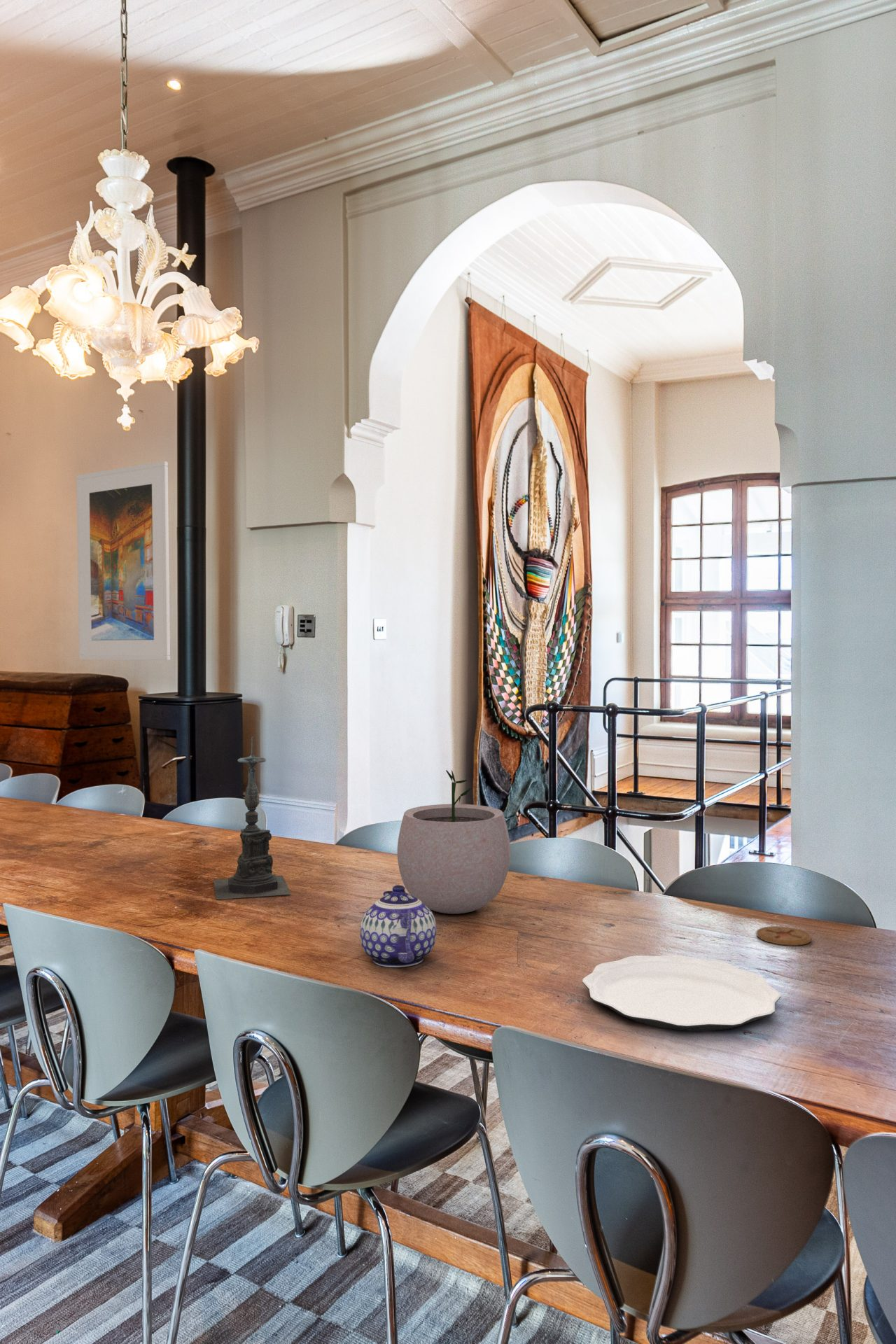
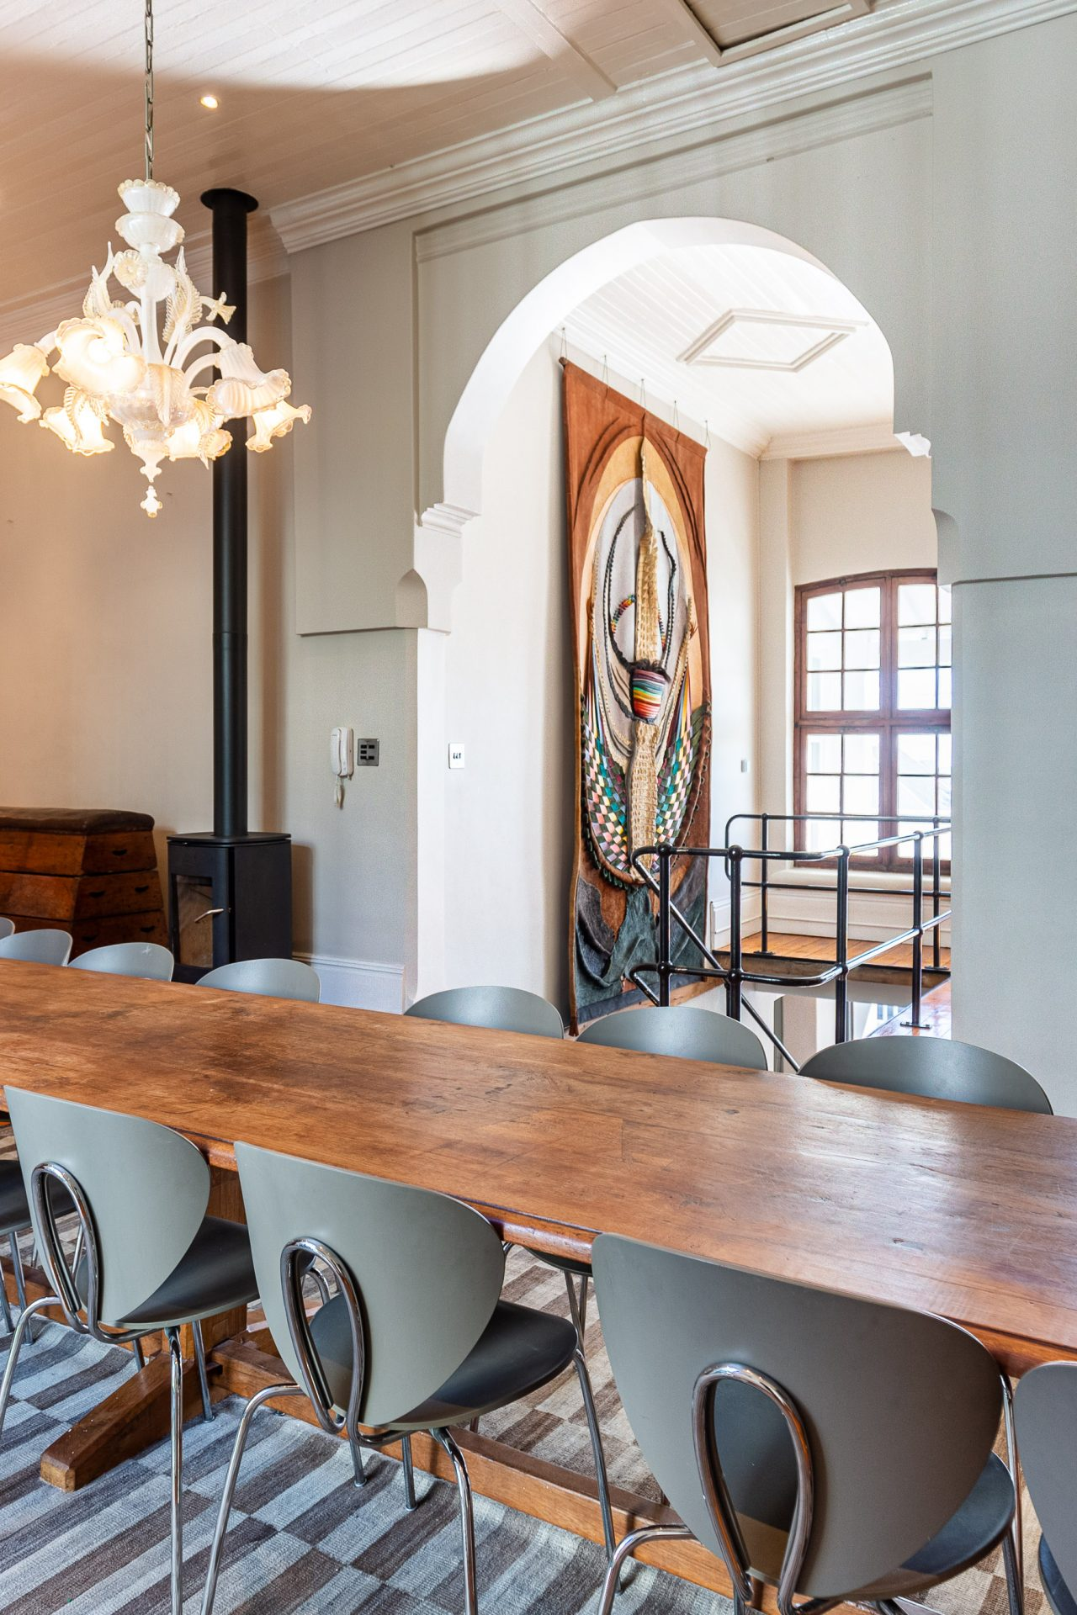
- coaster (783, 935)
- teapot (398, 923)
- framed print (121, 564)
- plate (679, 993)
- candle holder (250, 812)
- plant pot (454, 839)
